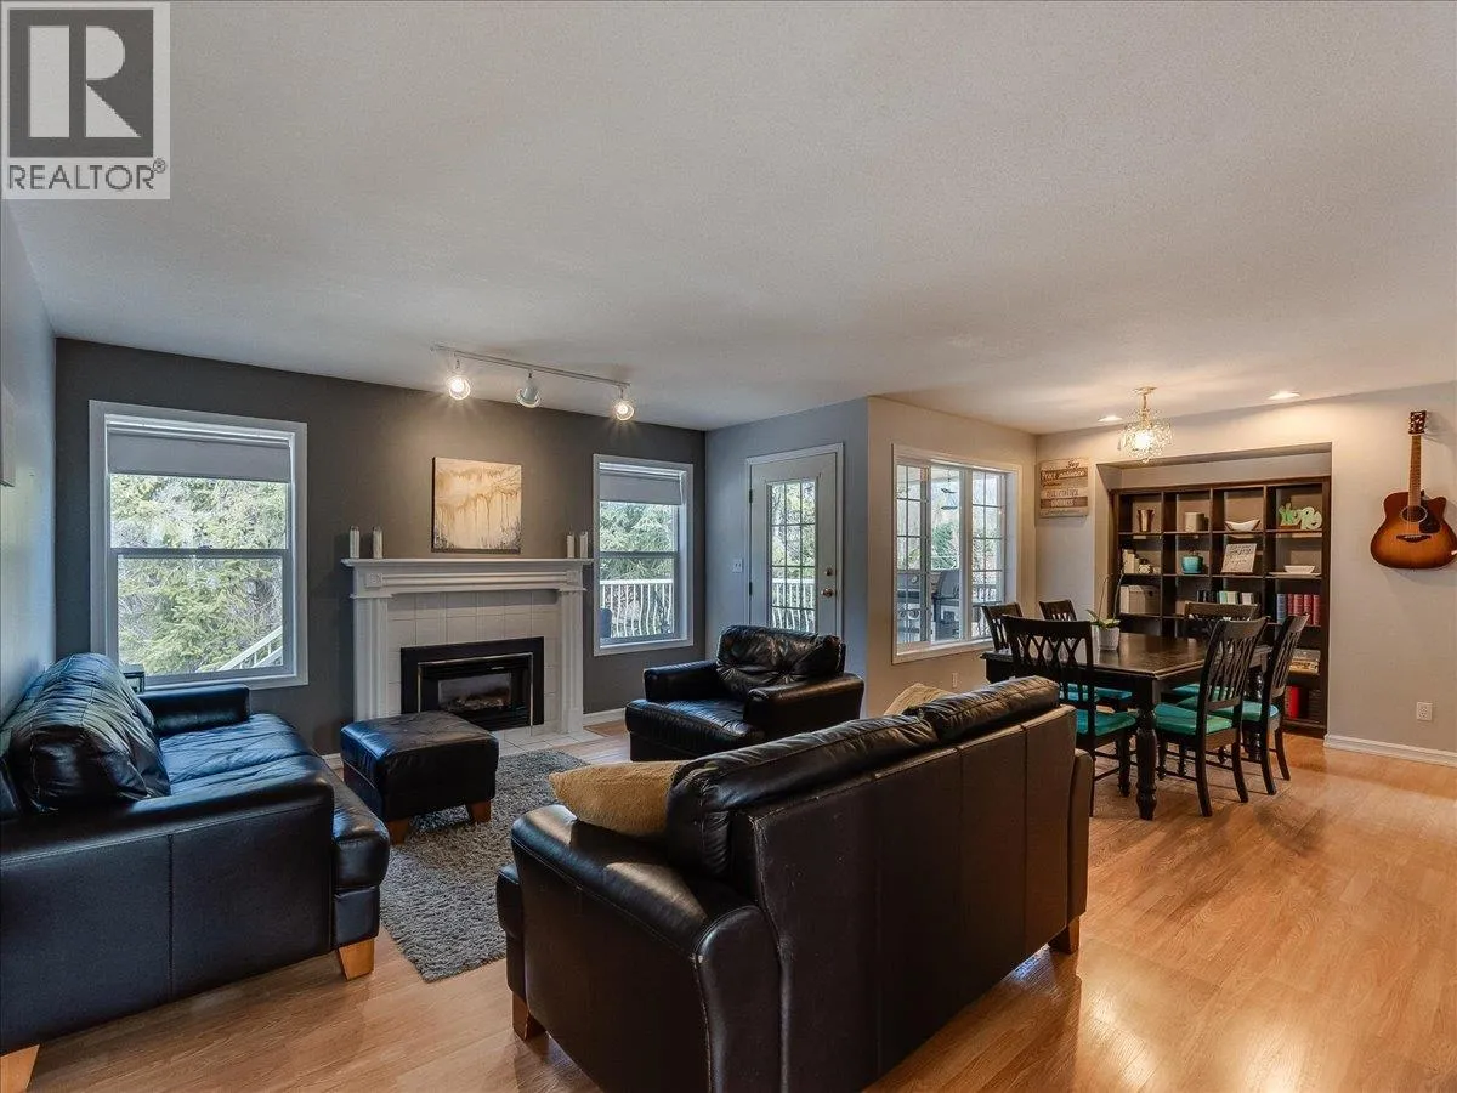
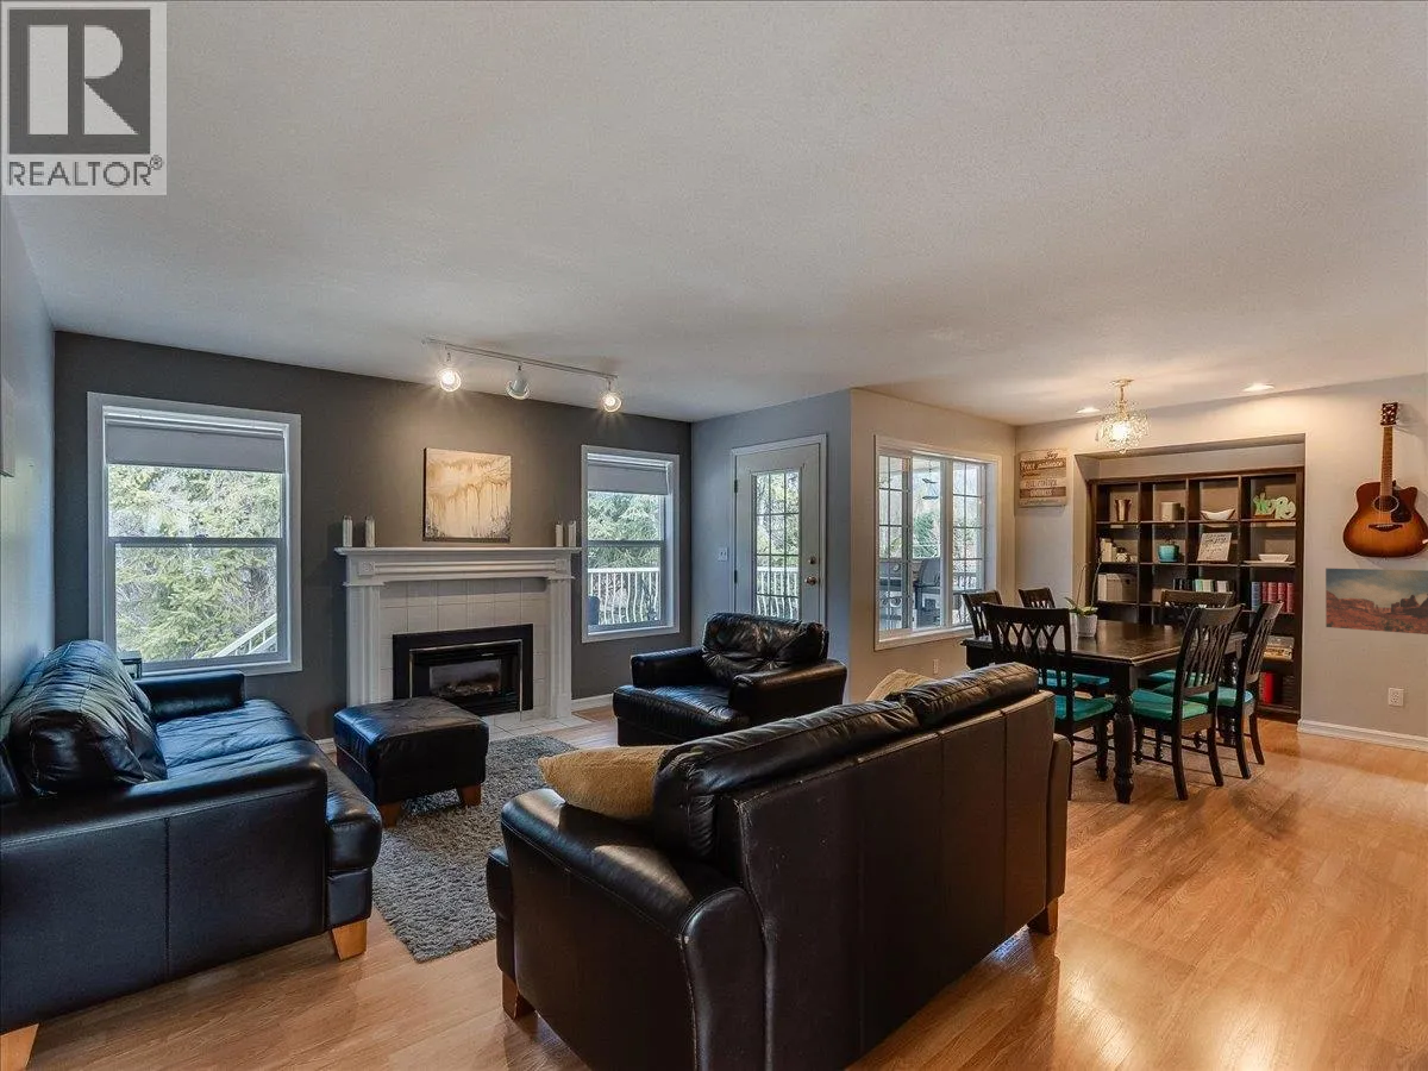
+ wall art (1374, 600)
